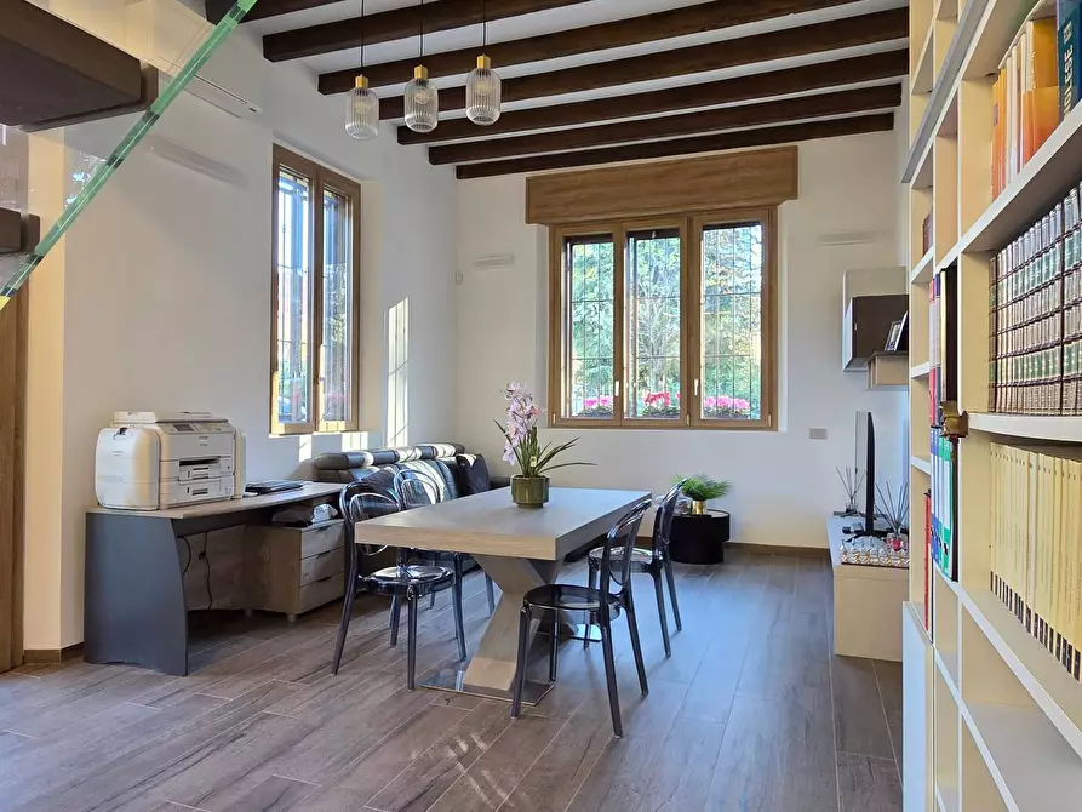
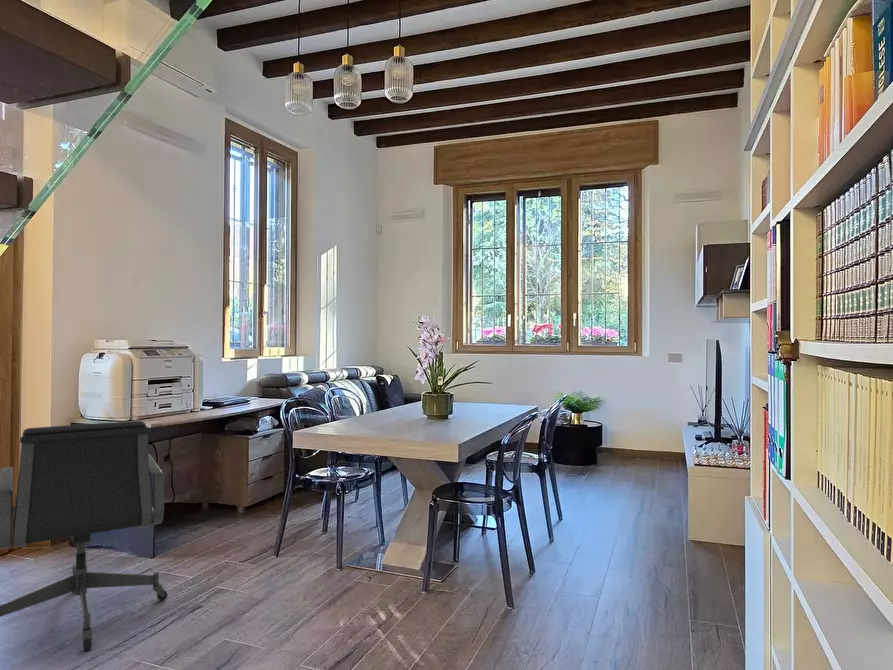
+ office chair (81, 517)
